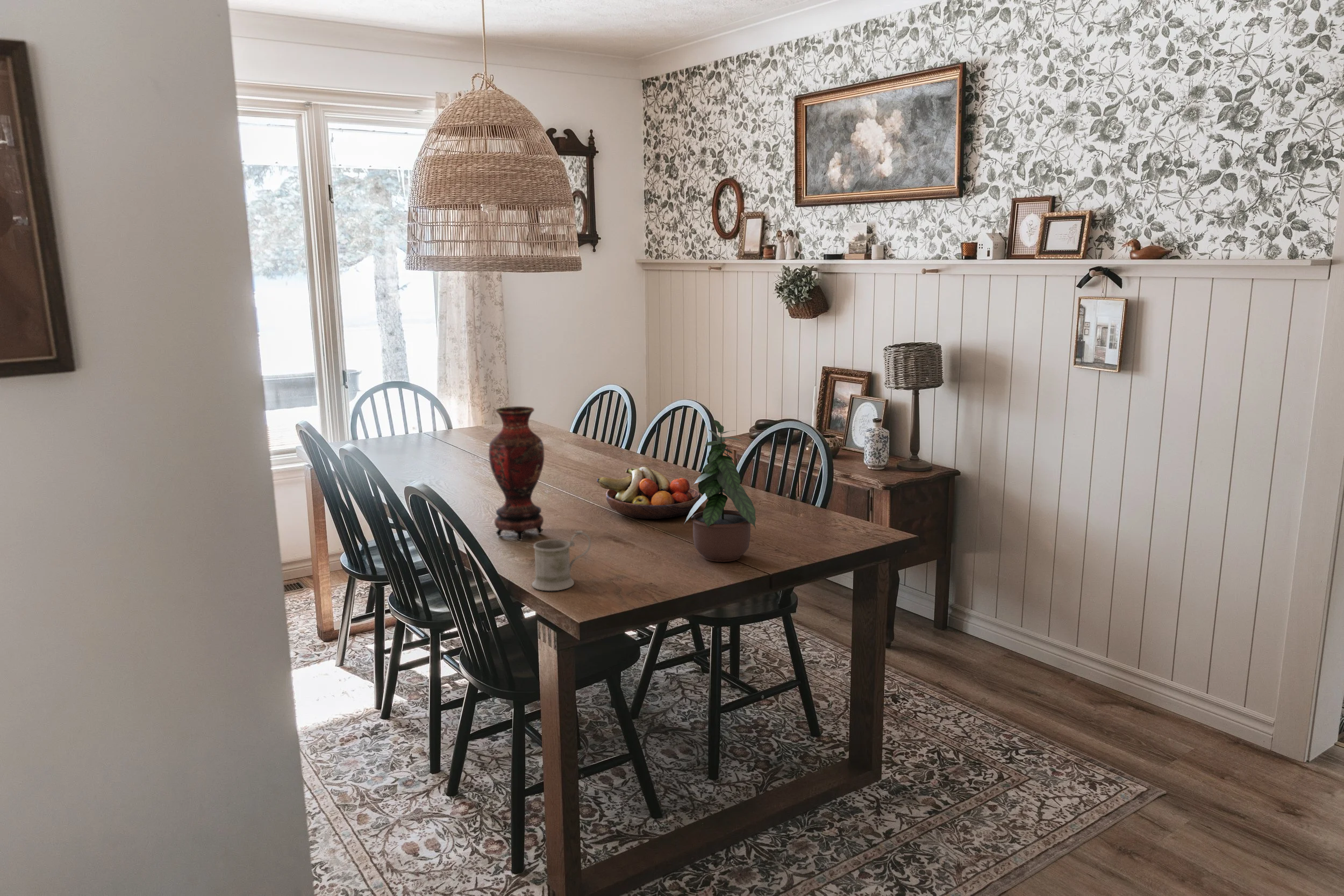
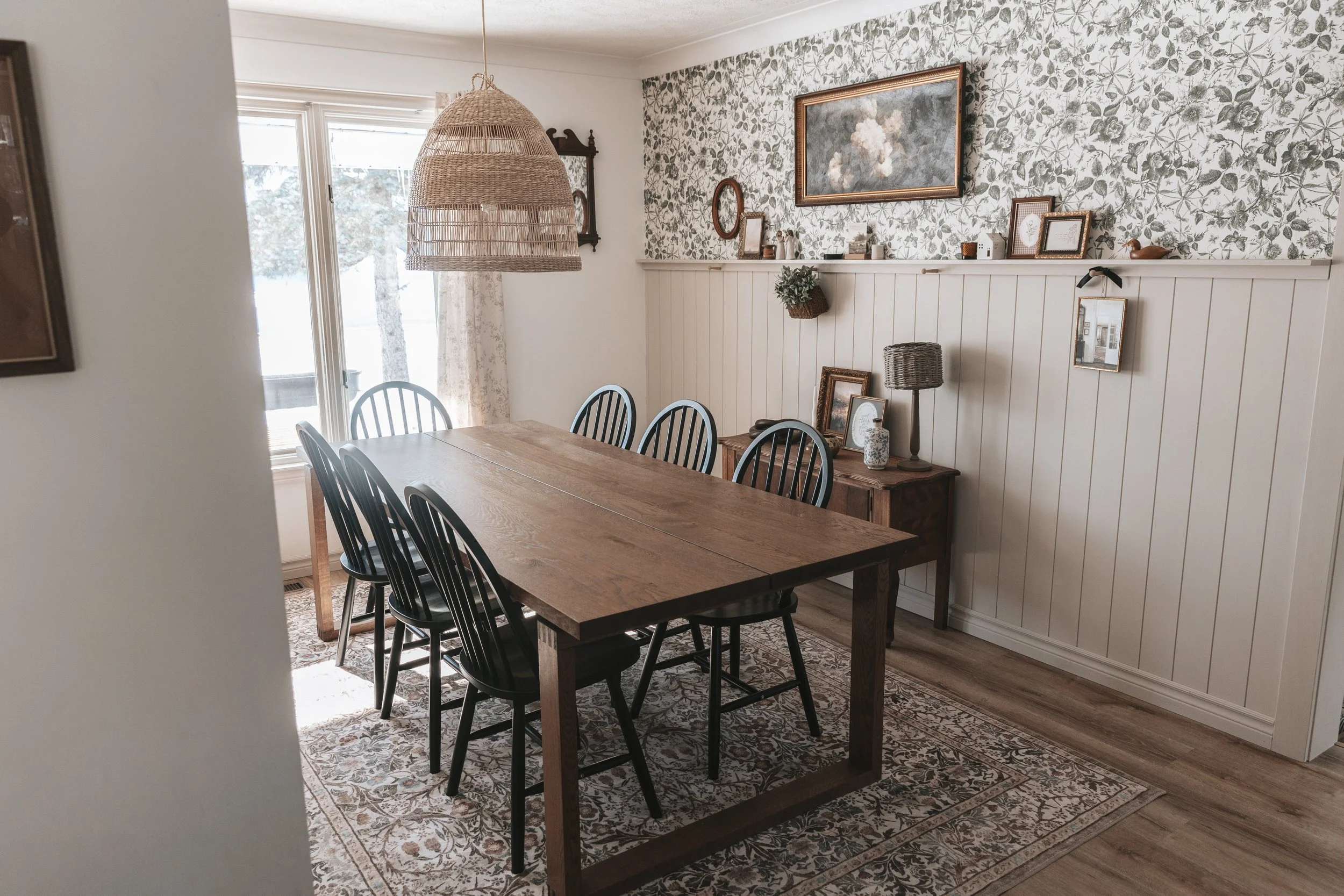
- fruit bowl (652, 490)
- potted plant (722, 488)
- vase (517, 472)
- mug (562, 558)
